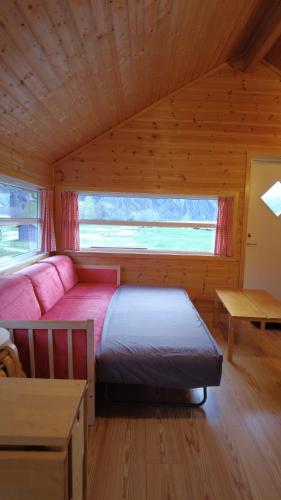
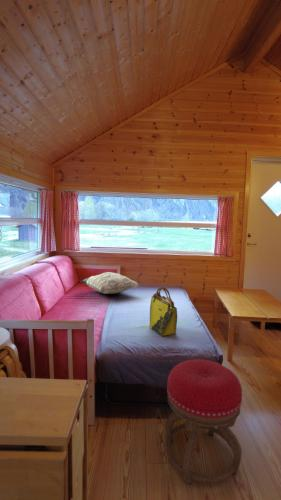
+ decorative pillow (109, 282)
+ stool (202, 414)
+ tote bag (163, 309)
